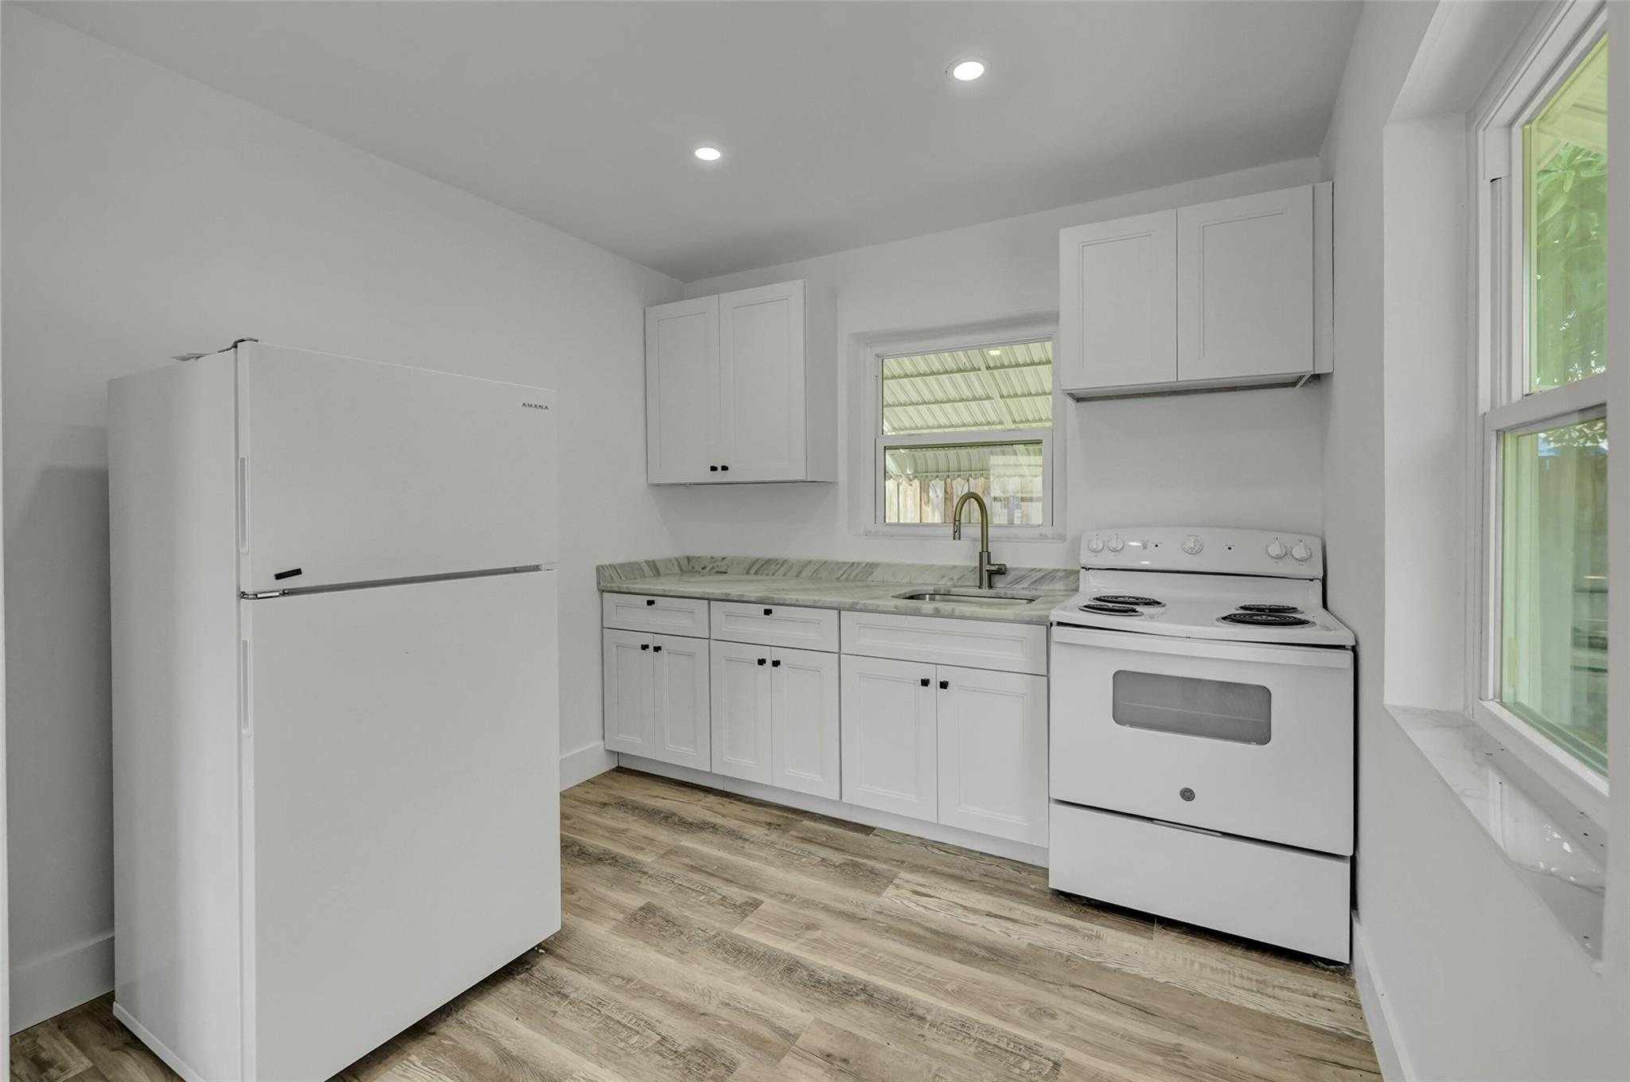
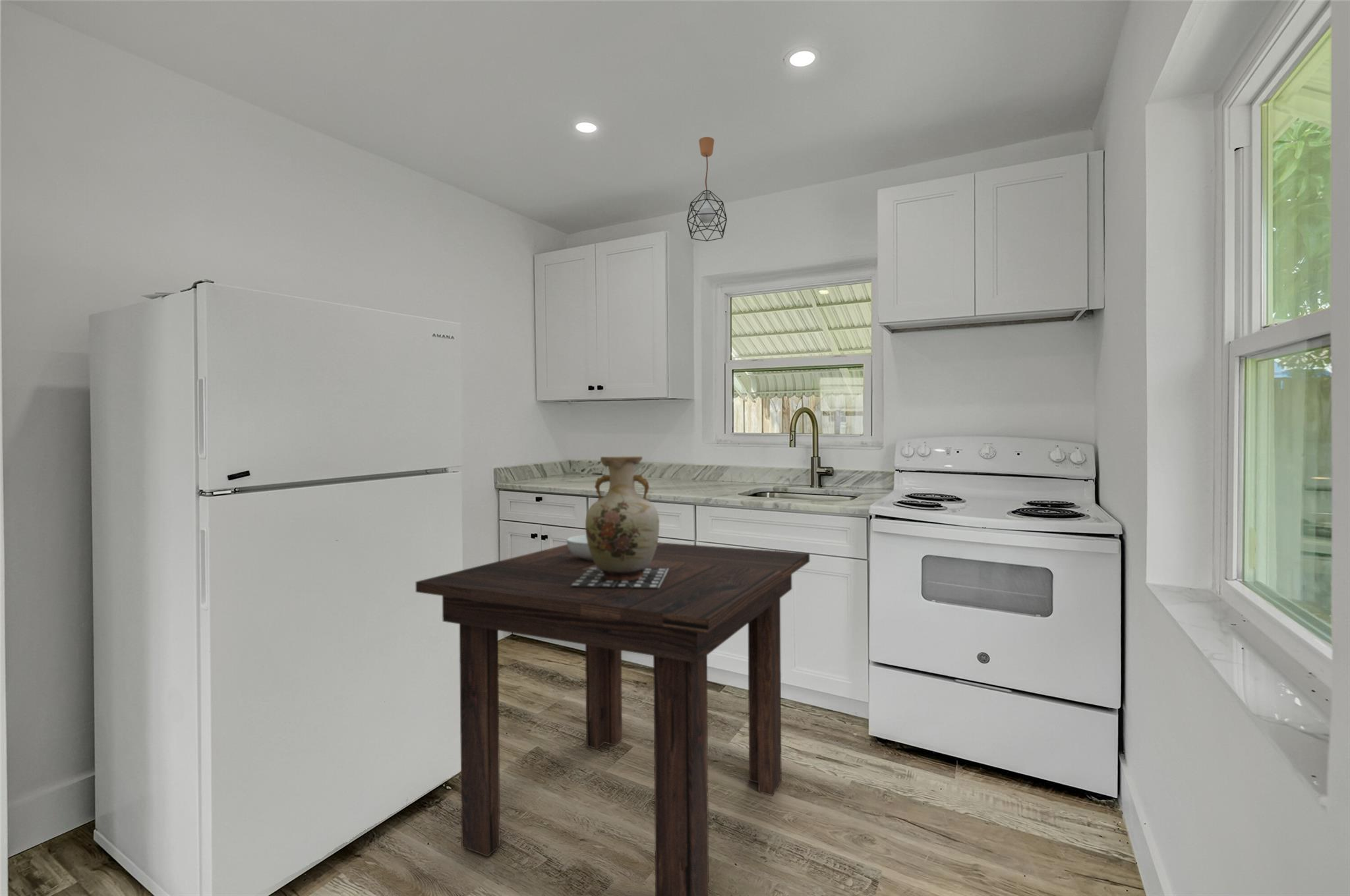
+ pendant light (707, 188)
+ serving bowl (589, 551)
+ vase (622, 517)
+ dining table (622, 692)
